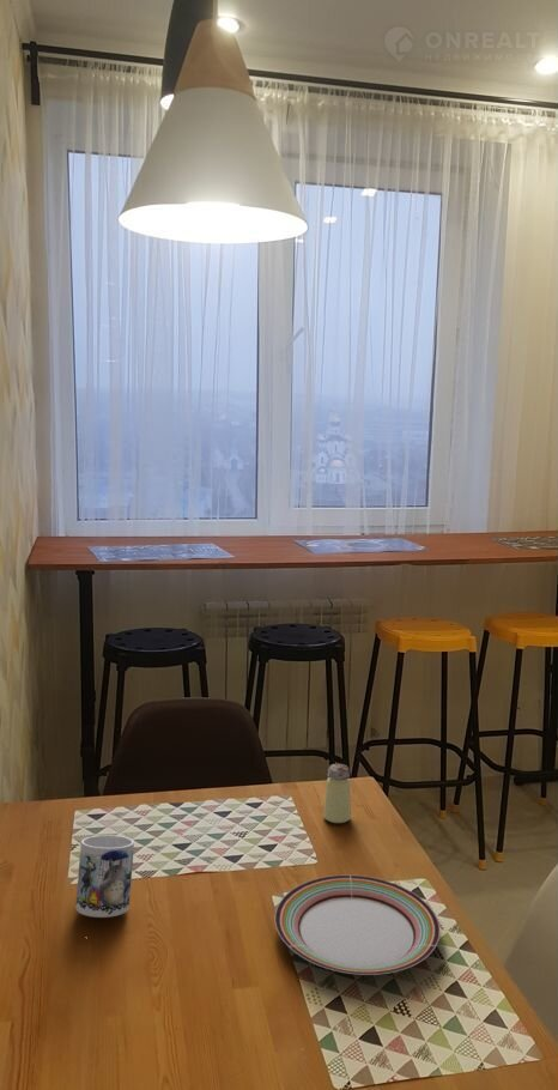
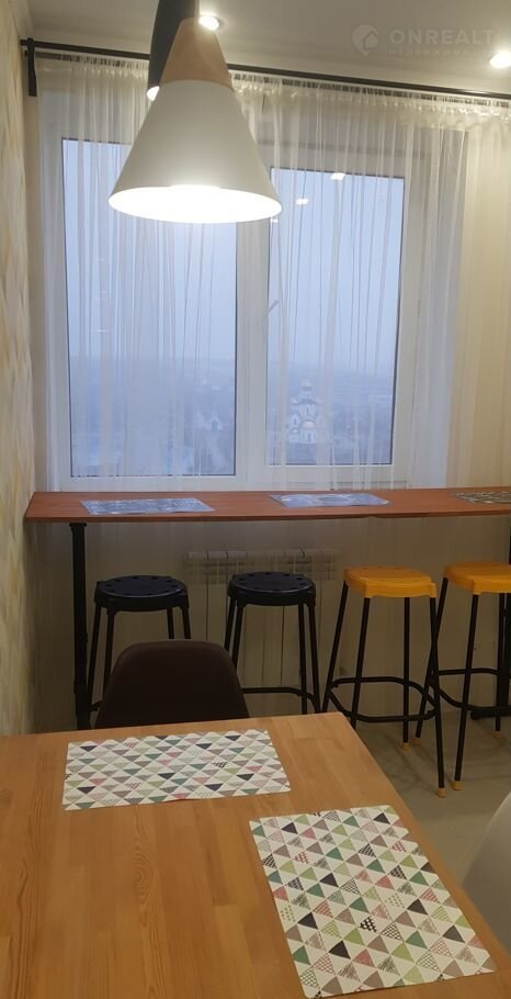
- plate (356, 926)
- saltshaker (338, 792)
- mug (98, 872)
